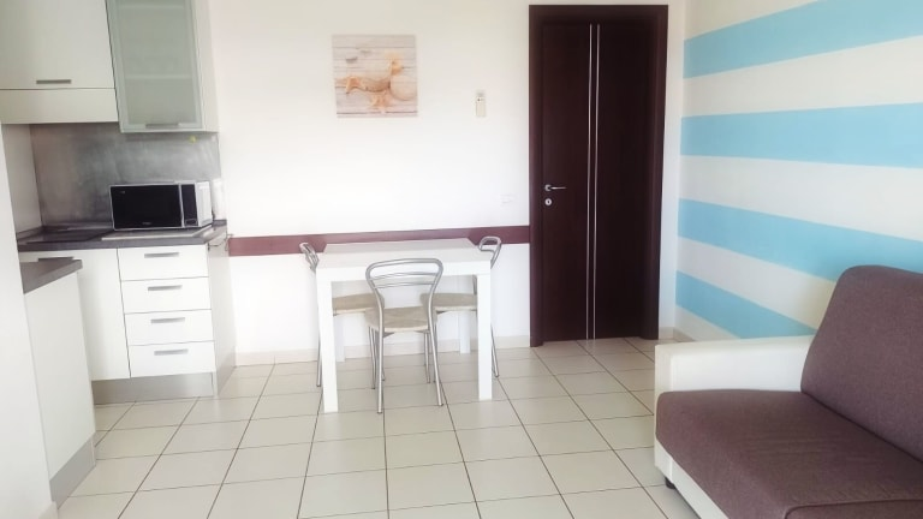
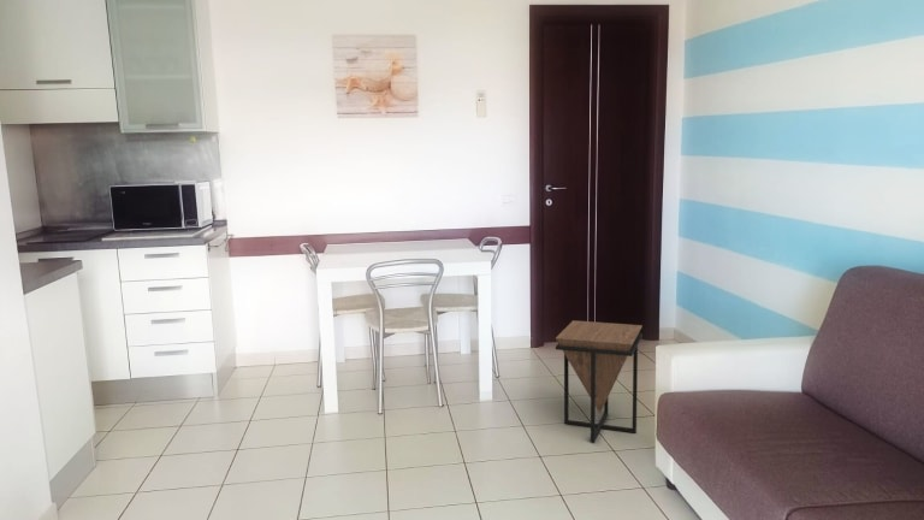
+ side table (599, 379)
